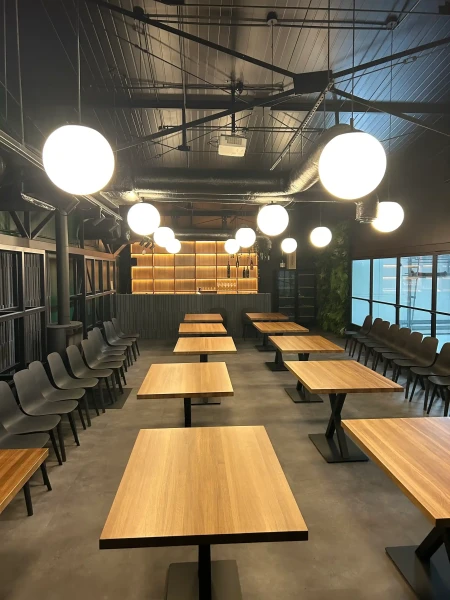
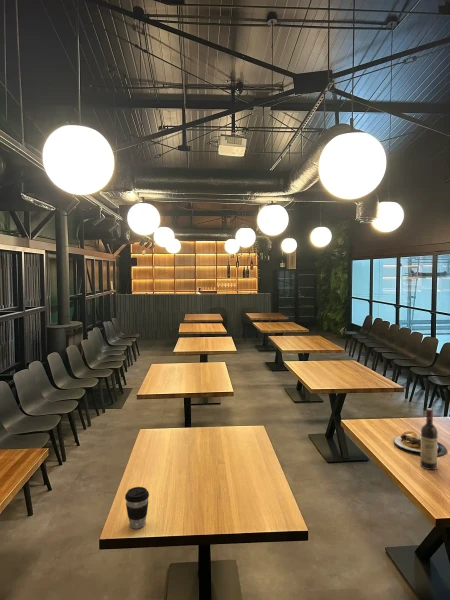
+ plate (419, 439)
+ wine bottle (429, 437)
+ coffee cup (137, 507)
